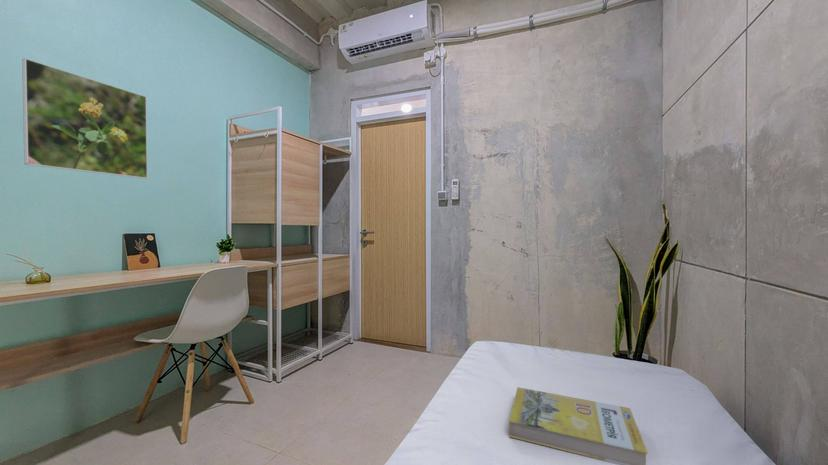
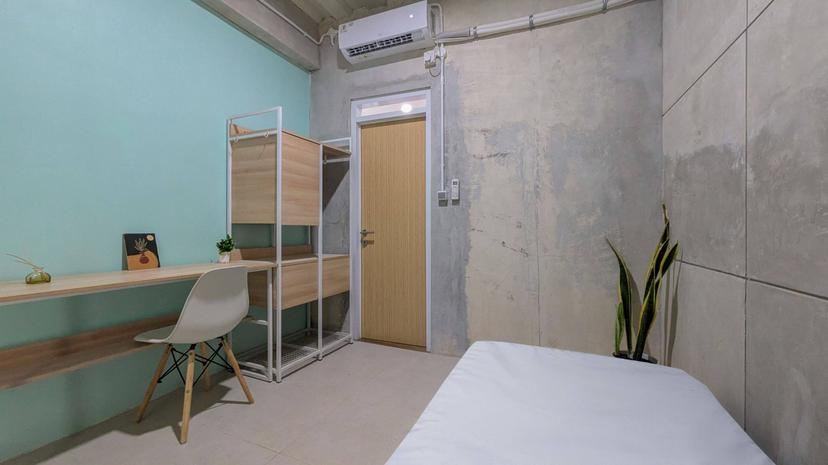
- book (571, 422)
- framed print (92, 126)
